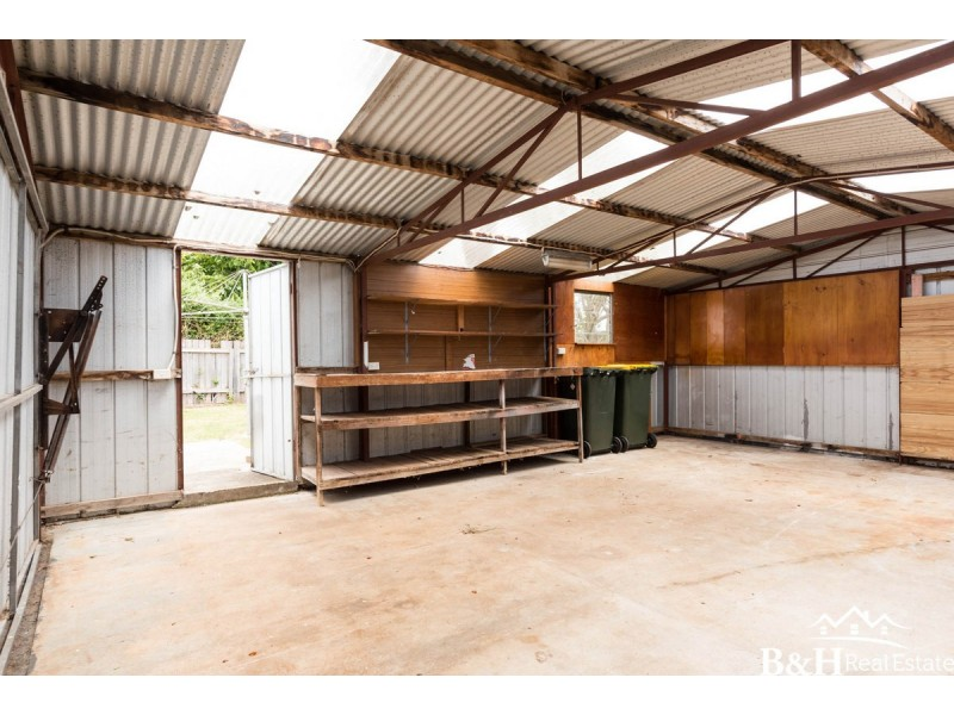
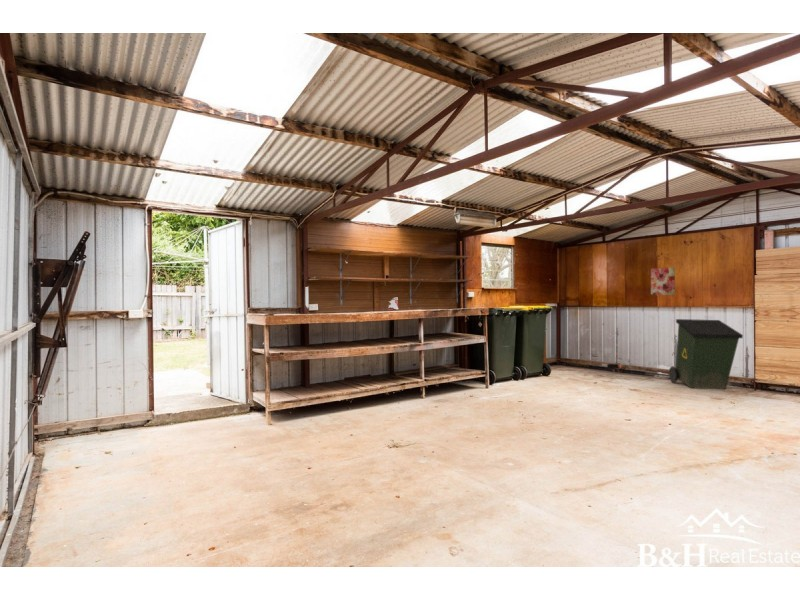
+ trash can (703, 353)
+ wall art (662, 281)
